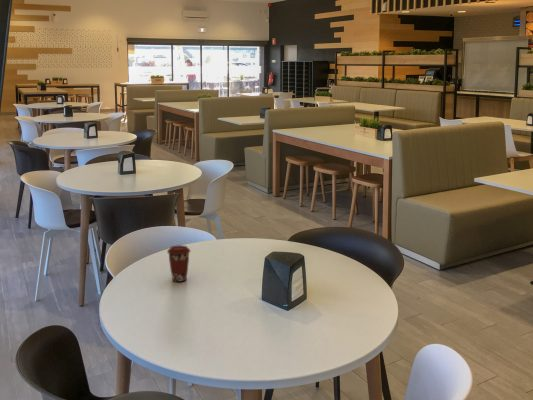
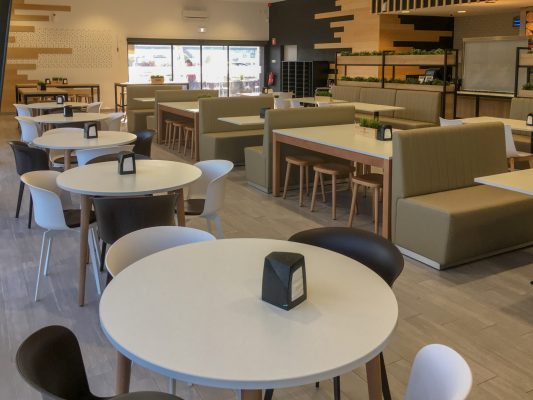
- coffee cup (179, 263)
